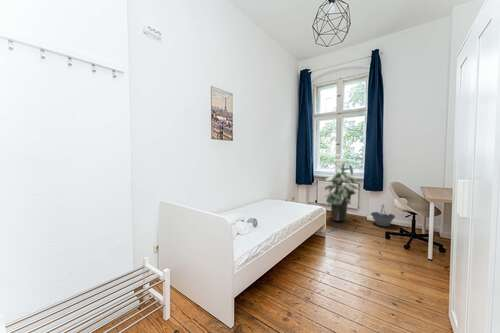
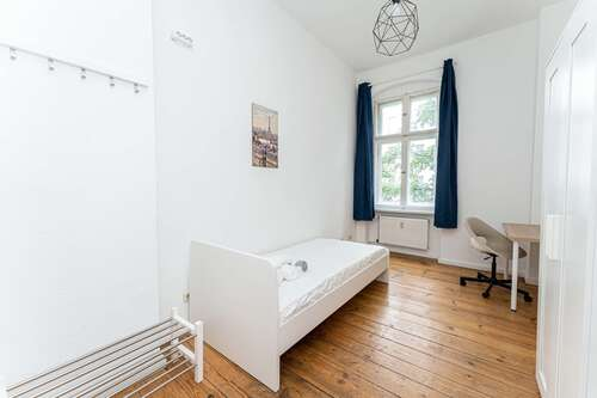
- bucket (382, 214)
- indoor plant (339, 187)
